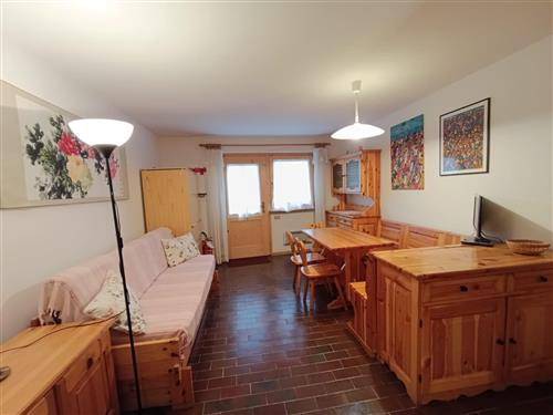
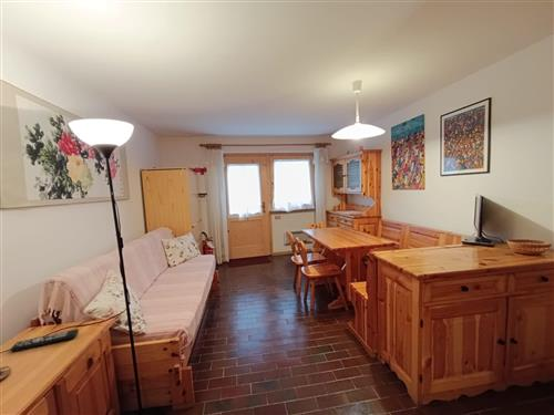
+ remote control (47, 340)
